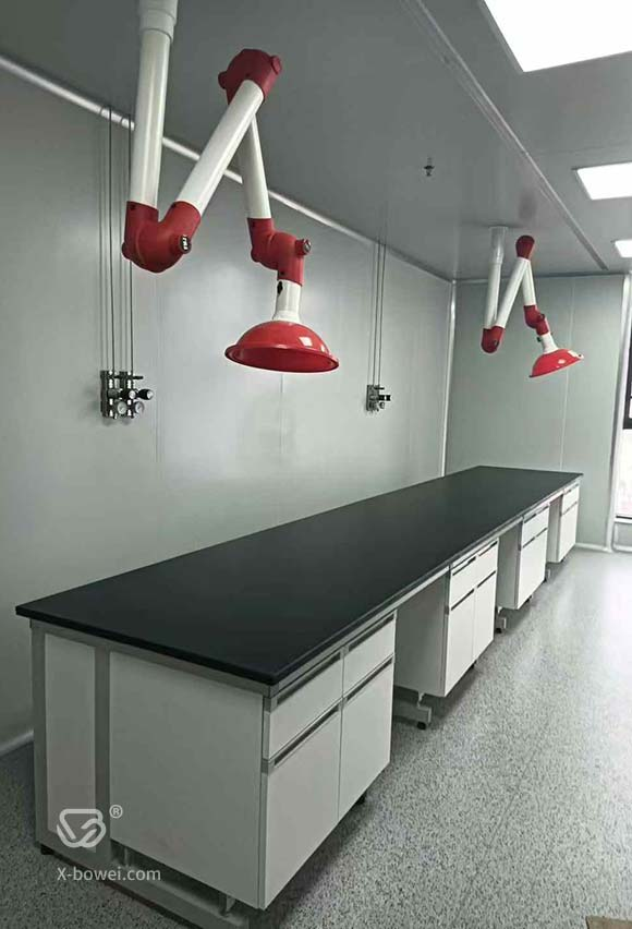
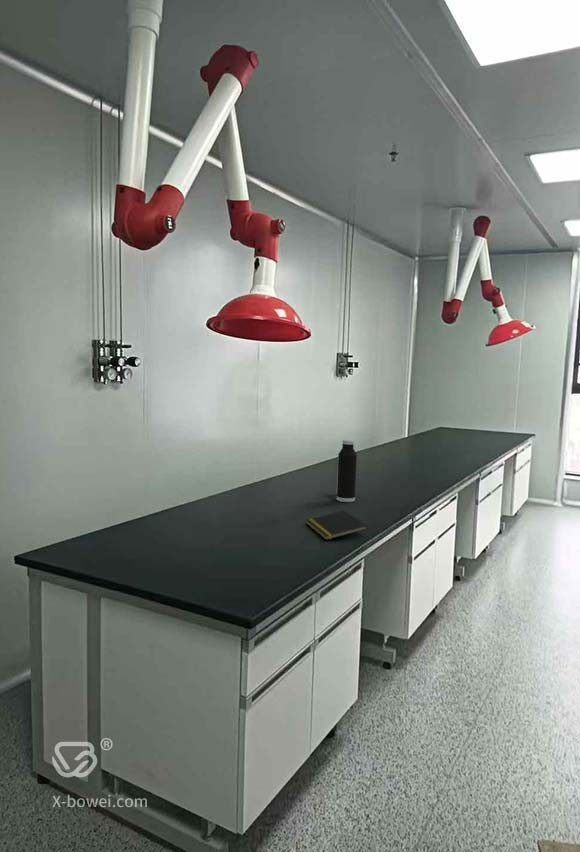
+ notepad (335, 524)
+ water bottle (346, 470)
